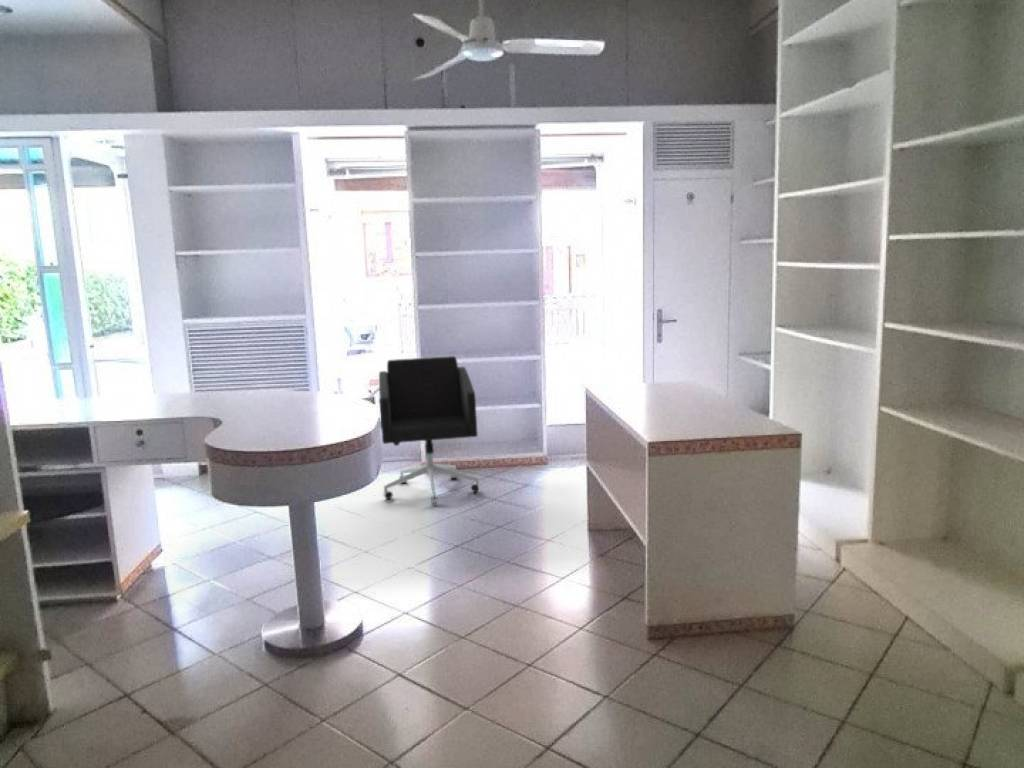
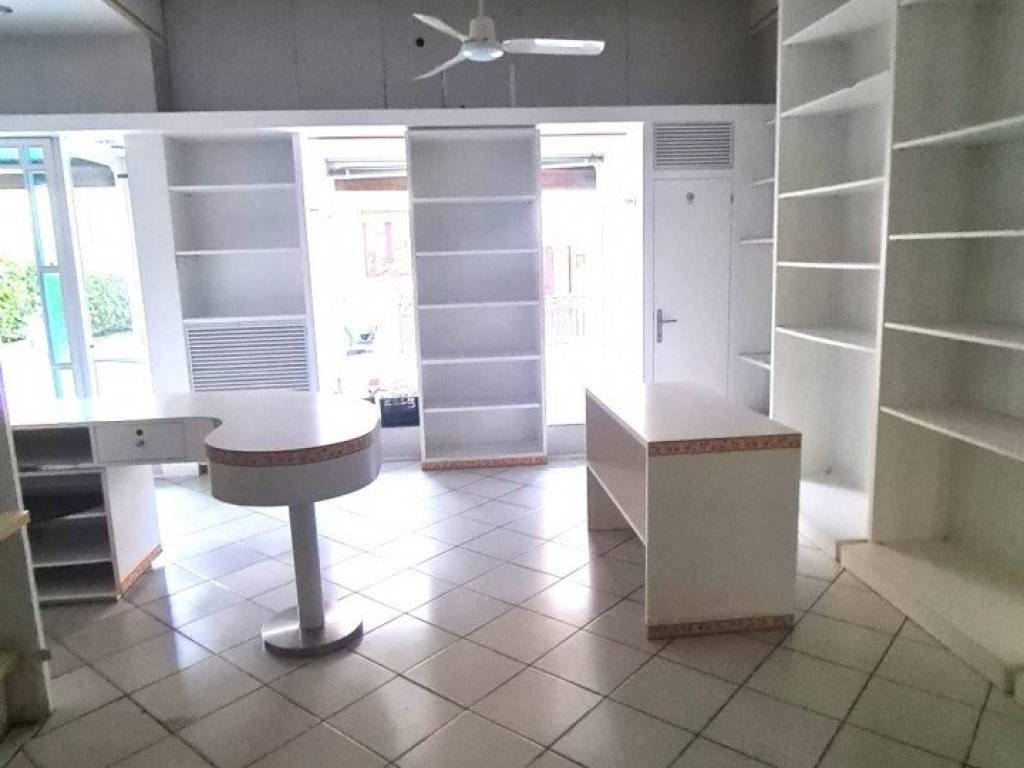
- office chair (427, 427)
